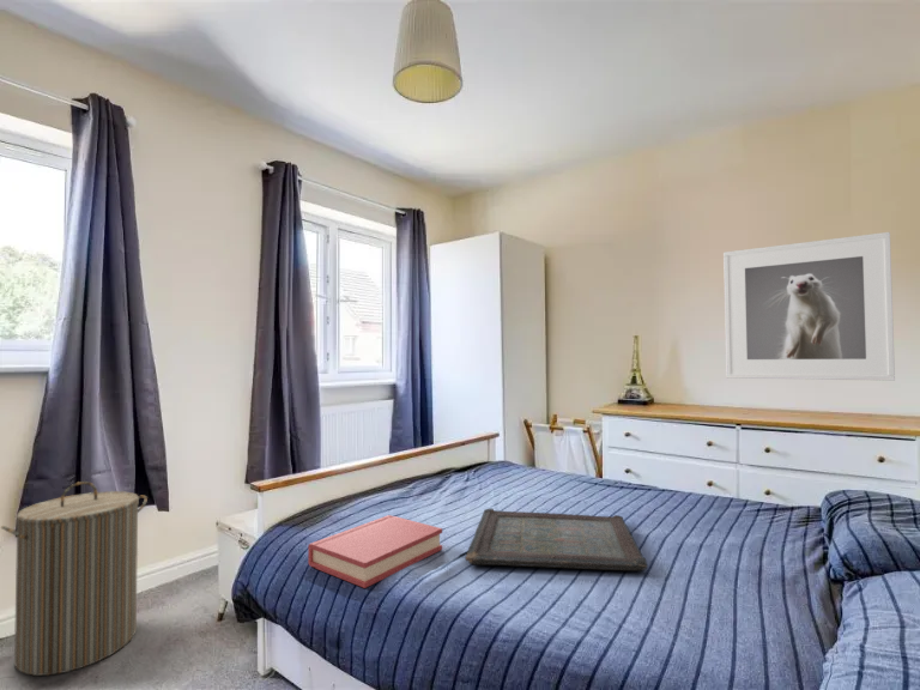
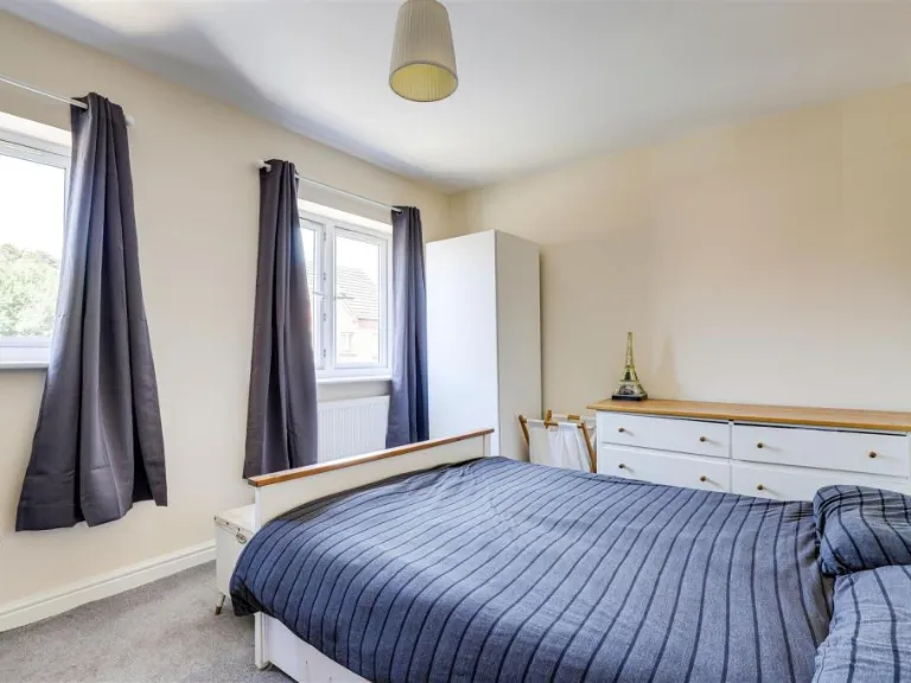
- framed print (801, 310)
- hardback book (377, 546)
- laundry hamper (80, 563)
- serving tray (552, 535)
